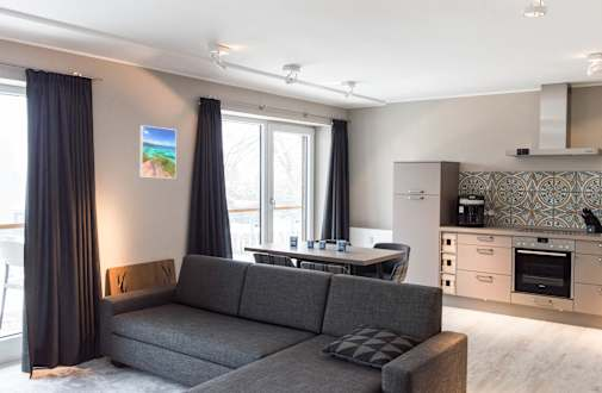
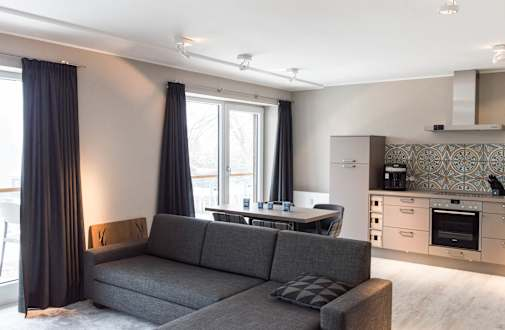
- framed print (157, 152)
